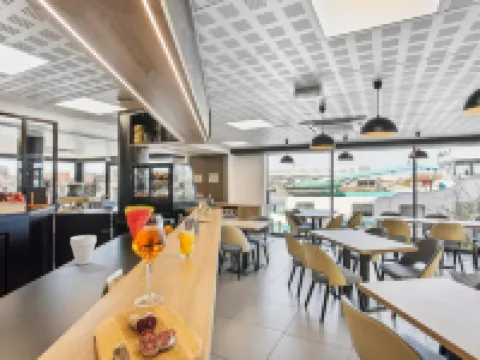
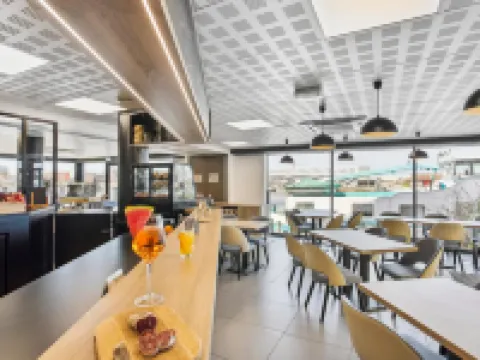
- cup (83, 249)
